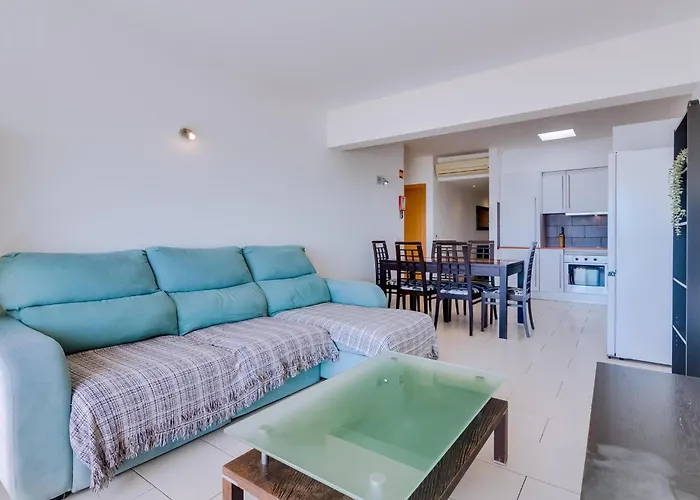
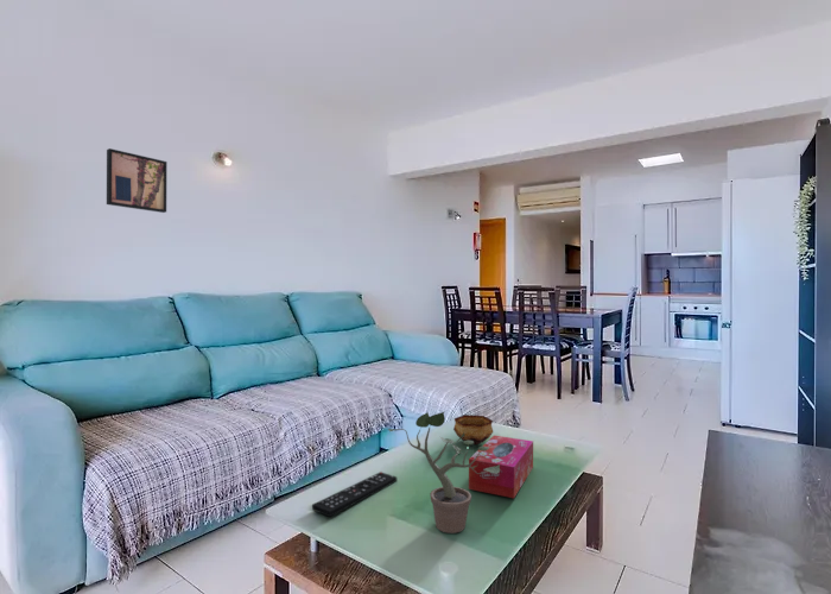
+ potted plant (445, 465)
+ bowl (472, 431)
+ remote control (357, 491)
+ tissue box (502, 463)
+ wall art (138, 182)
